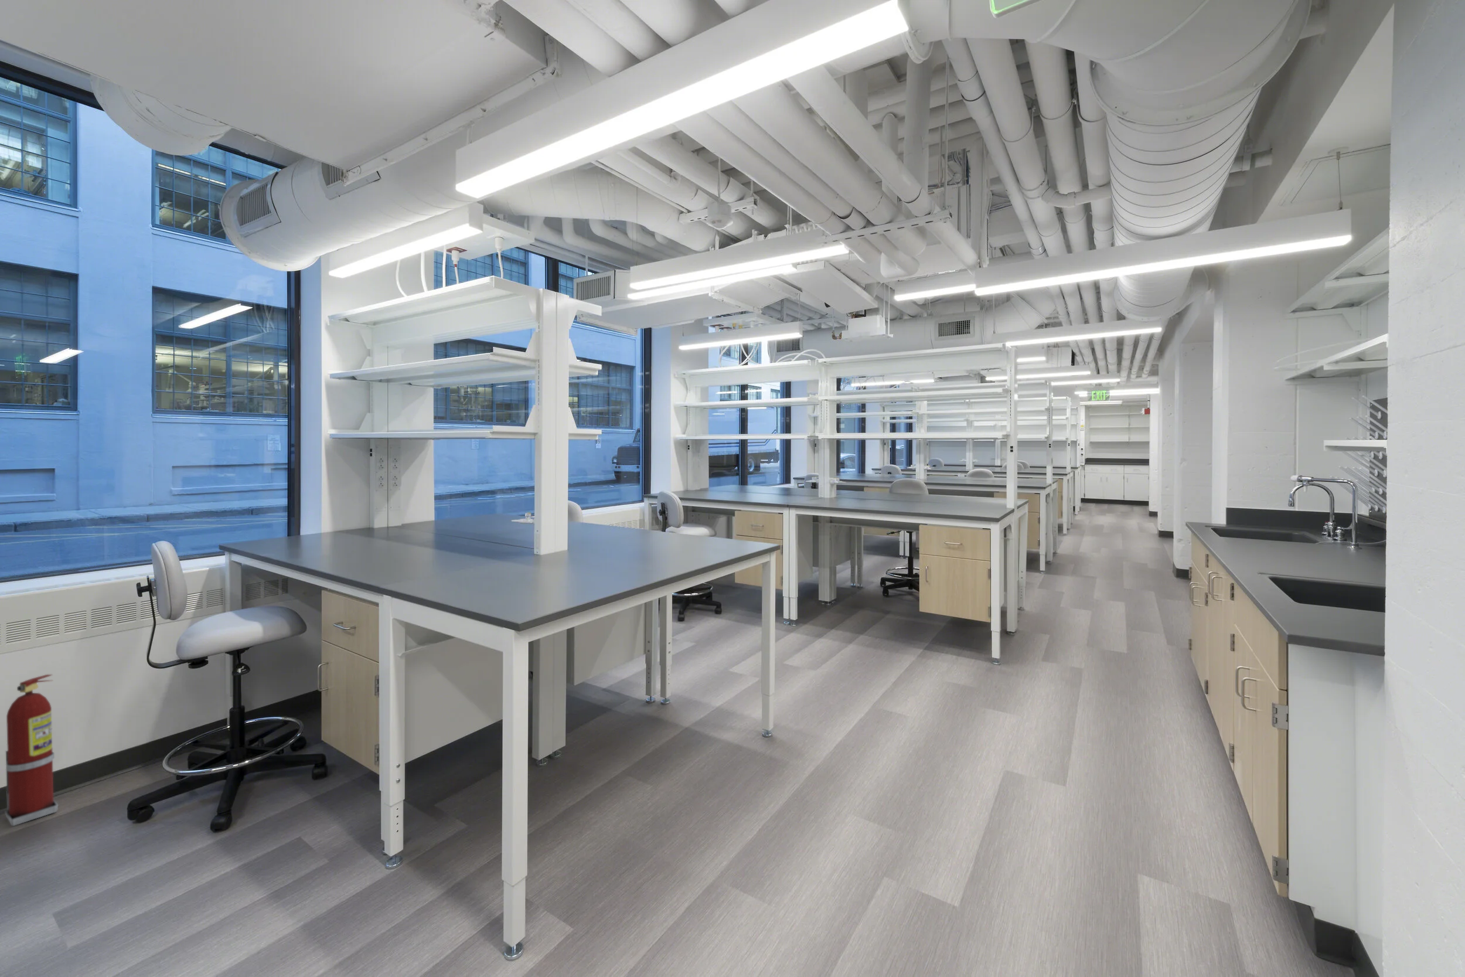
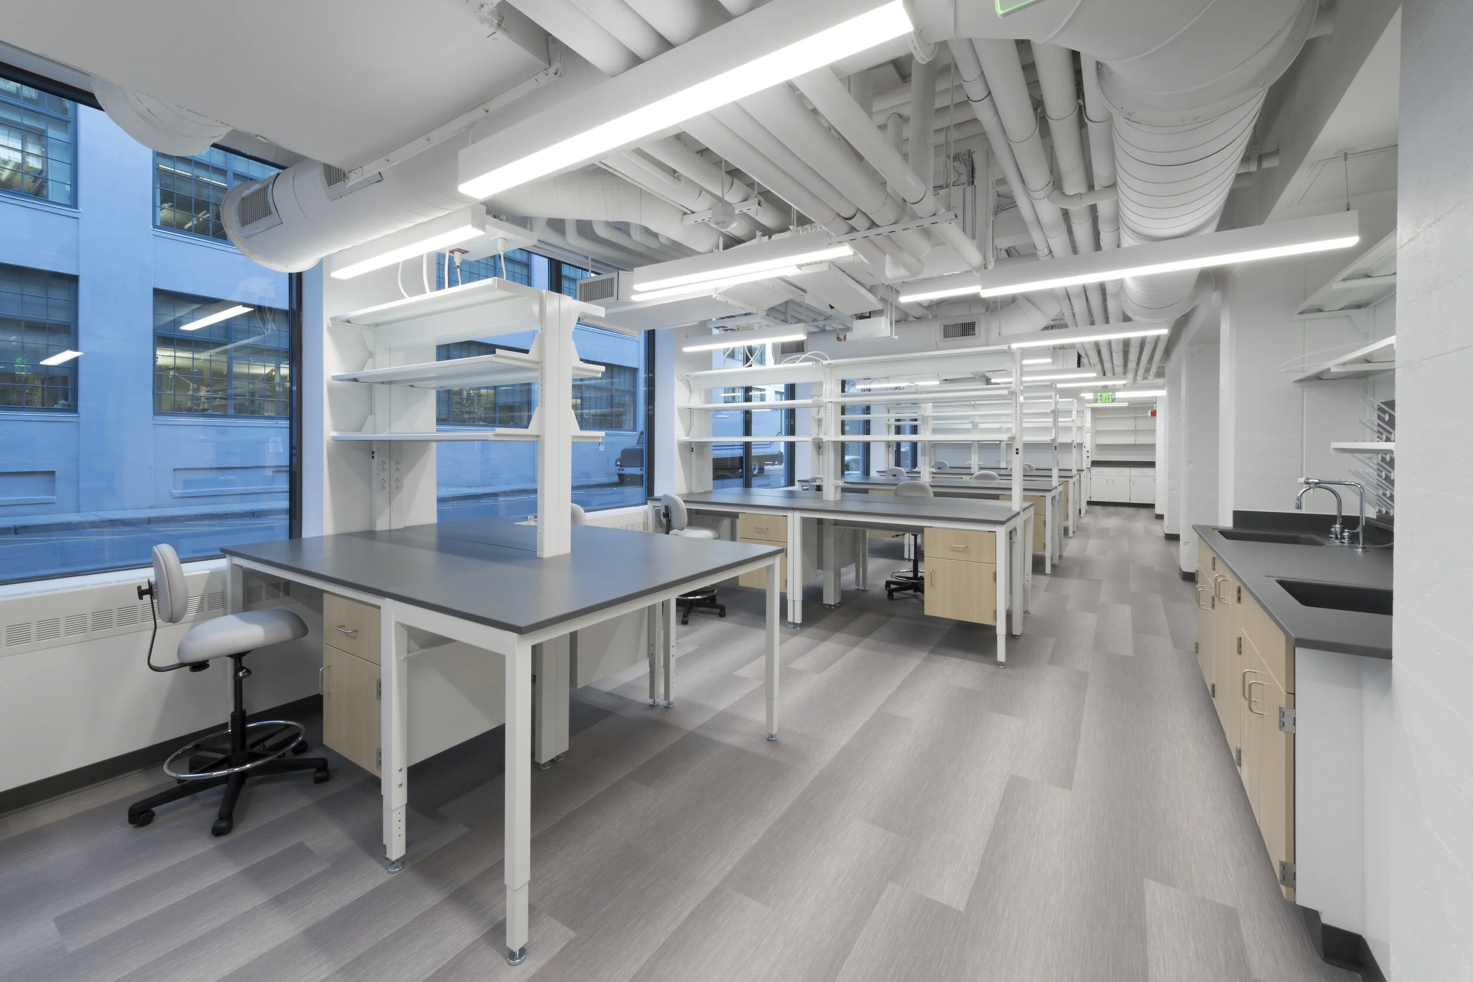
- fire extinguisher (31, 747)
